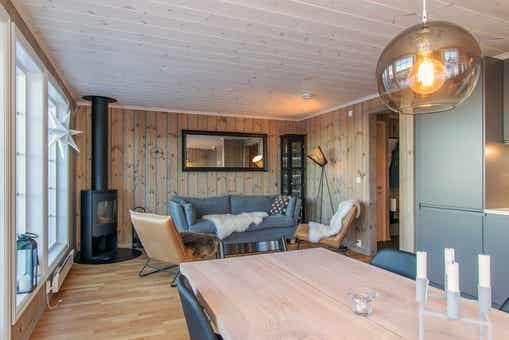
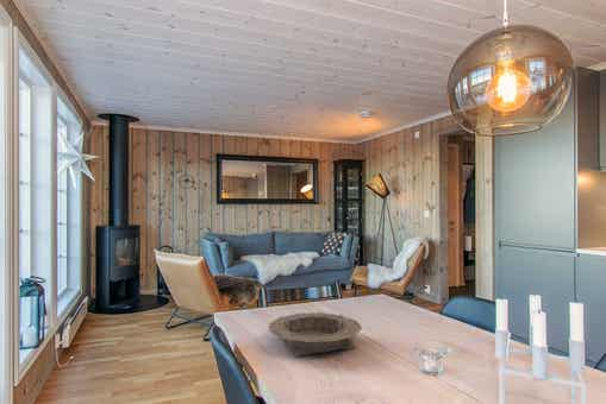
+ bowl (314, 330)
